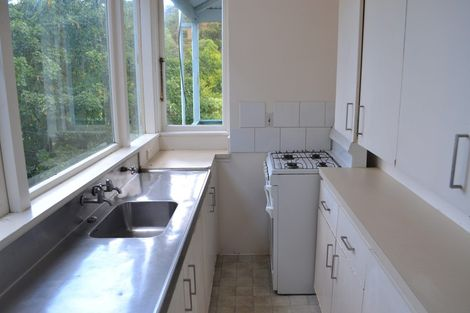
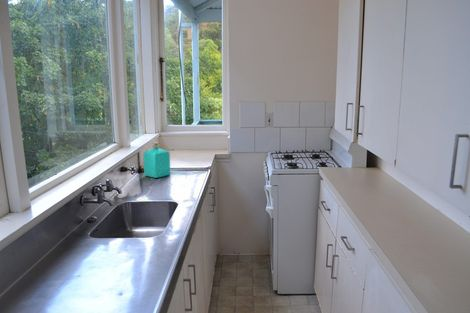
+ soap bottle (156, 158)
